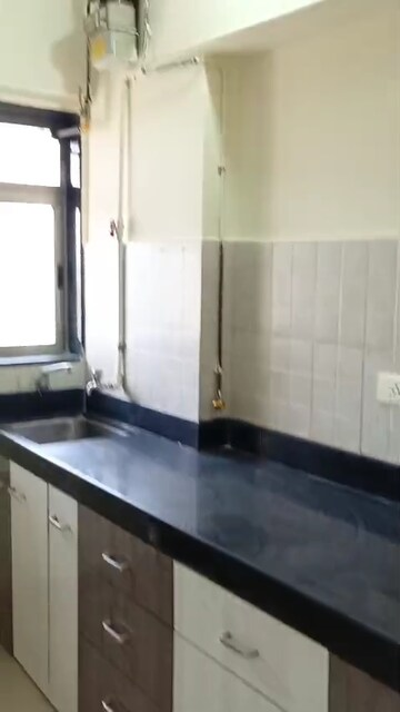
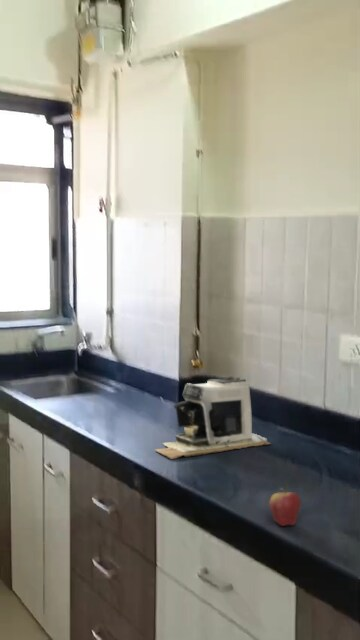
+ coffee maker (215, 413)
+ fruit (285, 501)
